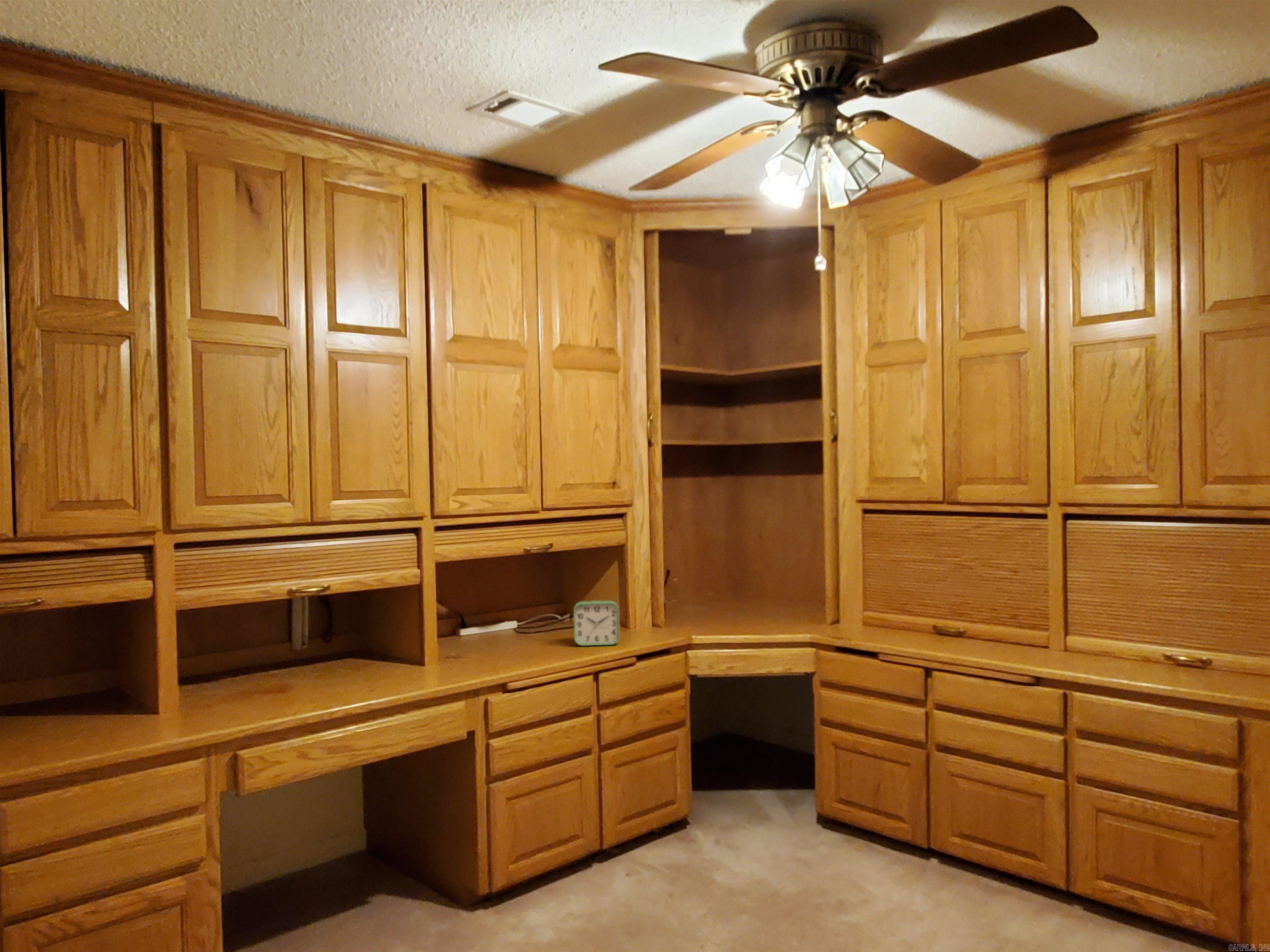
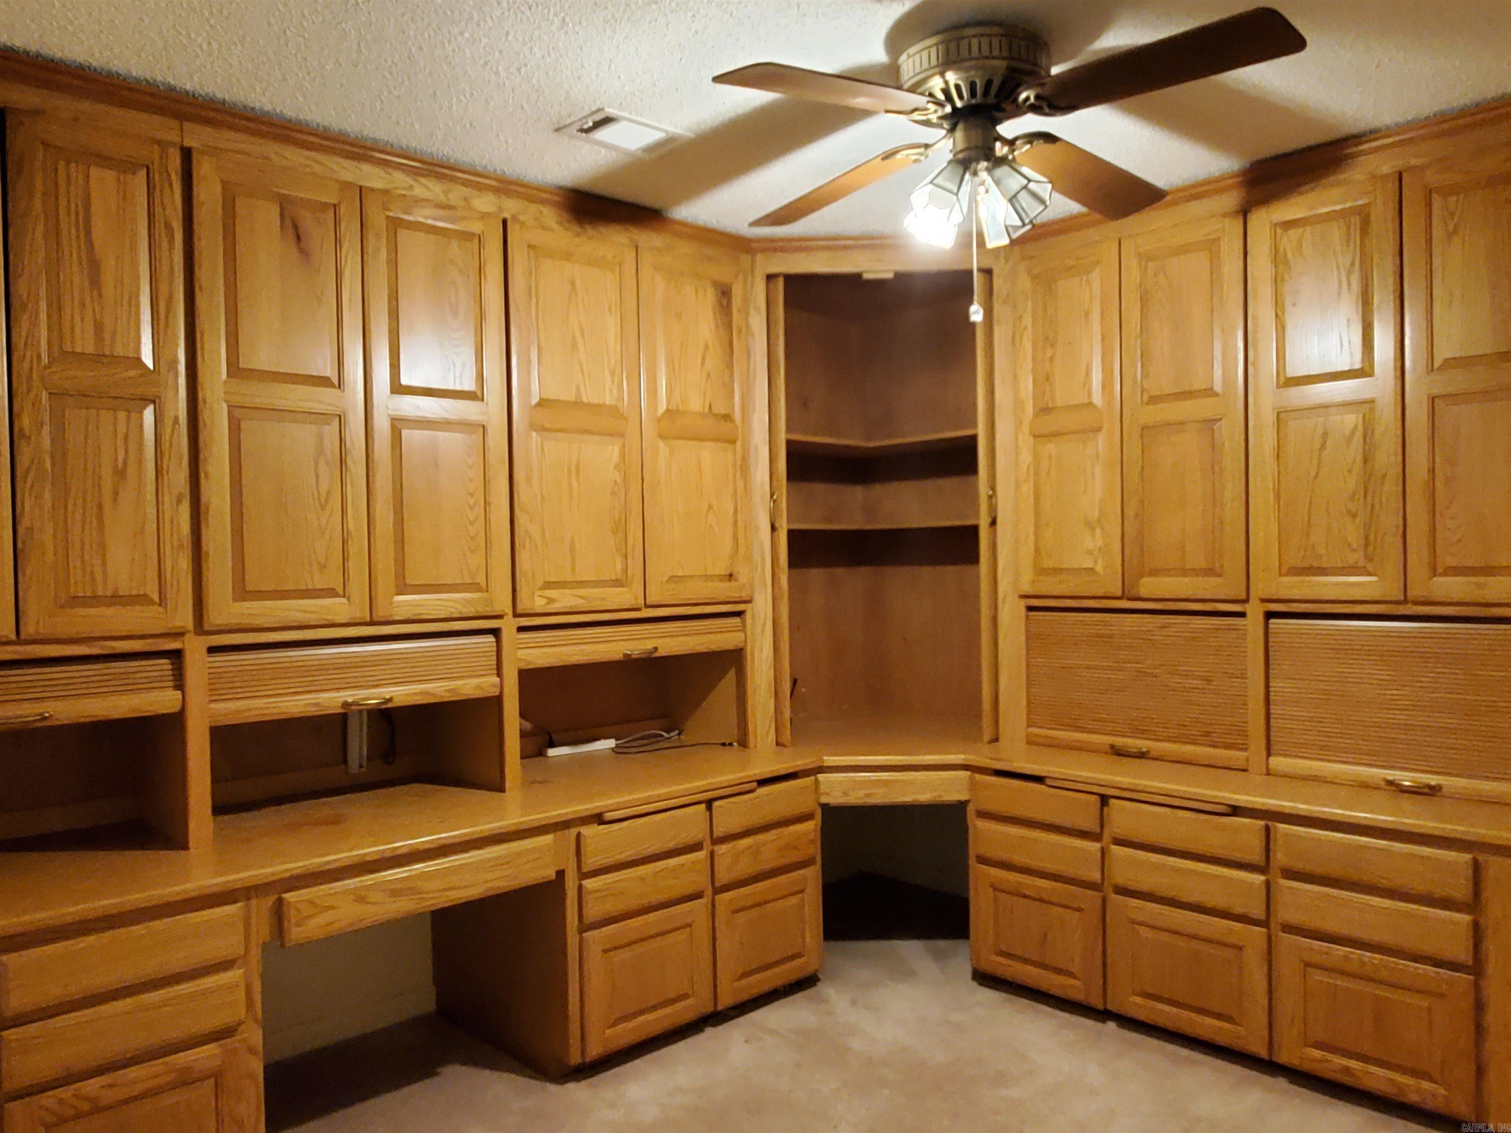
- alarm clock (596, 622)
